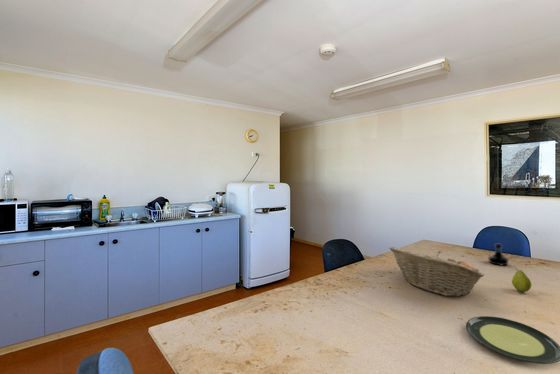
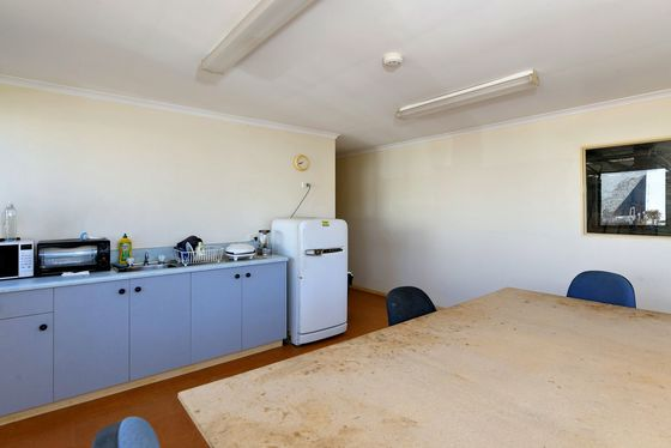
- plate (510, 337)
- tequila bottle (498, 253)
- fruit basket (432, 266)
- fruit (521, 280)
